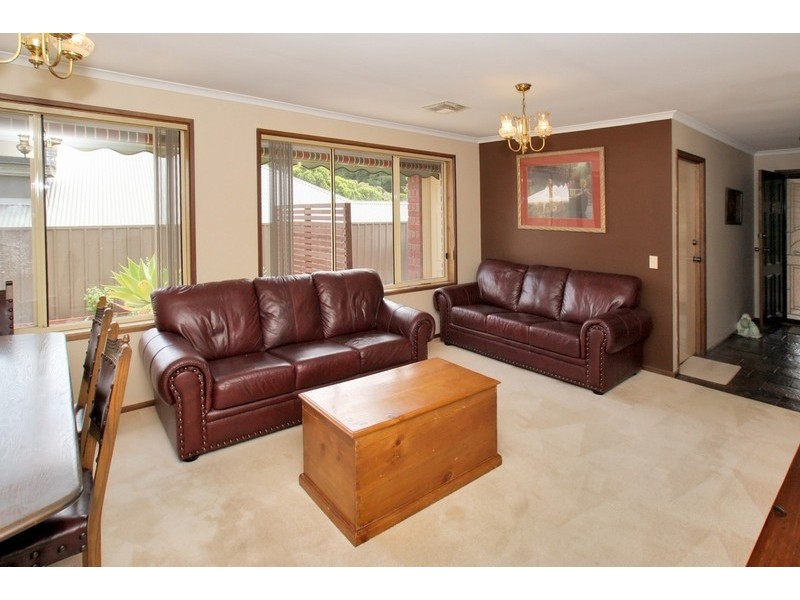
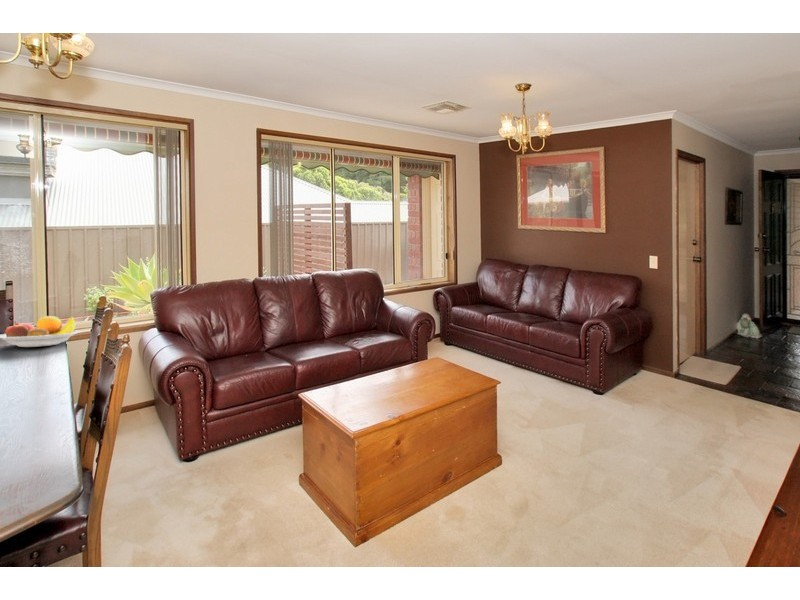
+ fruit bowl (38, 330)
